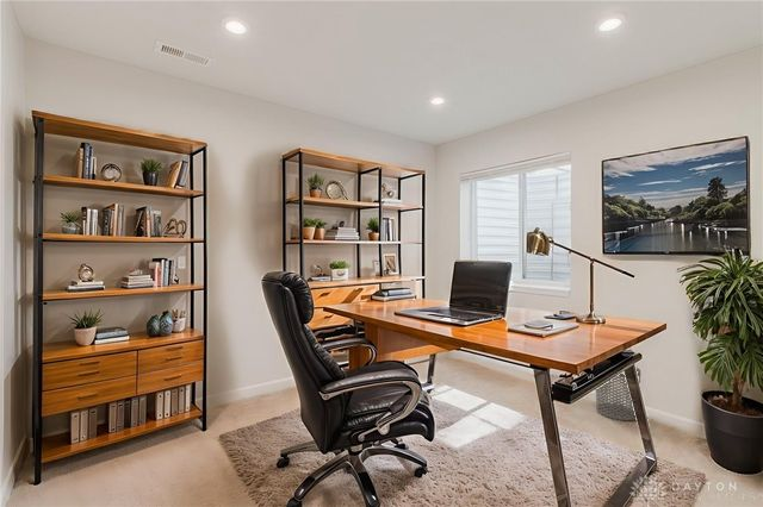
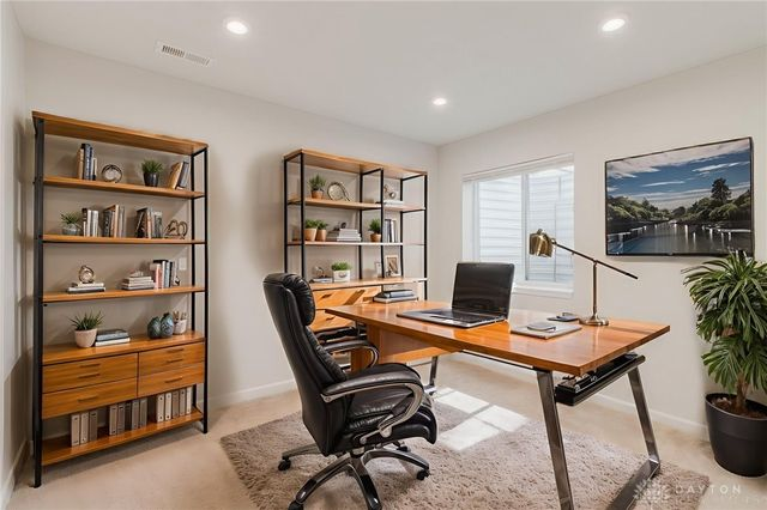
- waste bin (616, 390)
